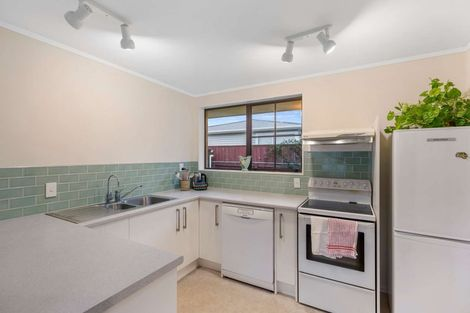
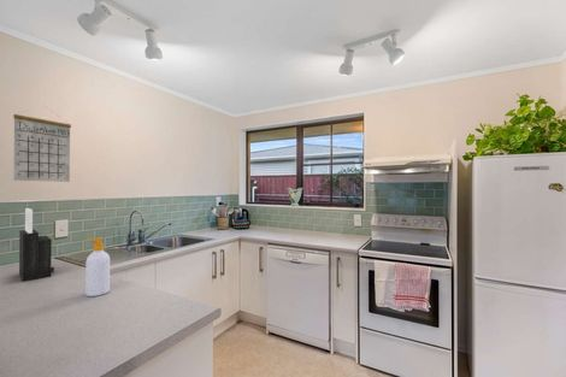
+ calendar (43, 142)
+ soap bottle (96, 265)
+ knife block (37, 241)
